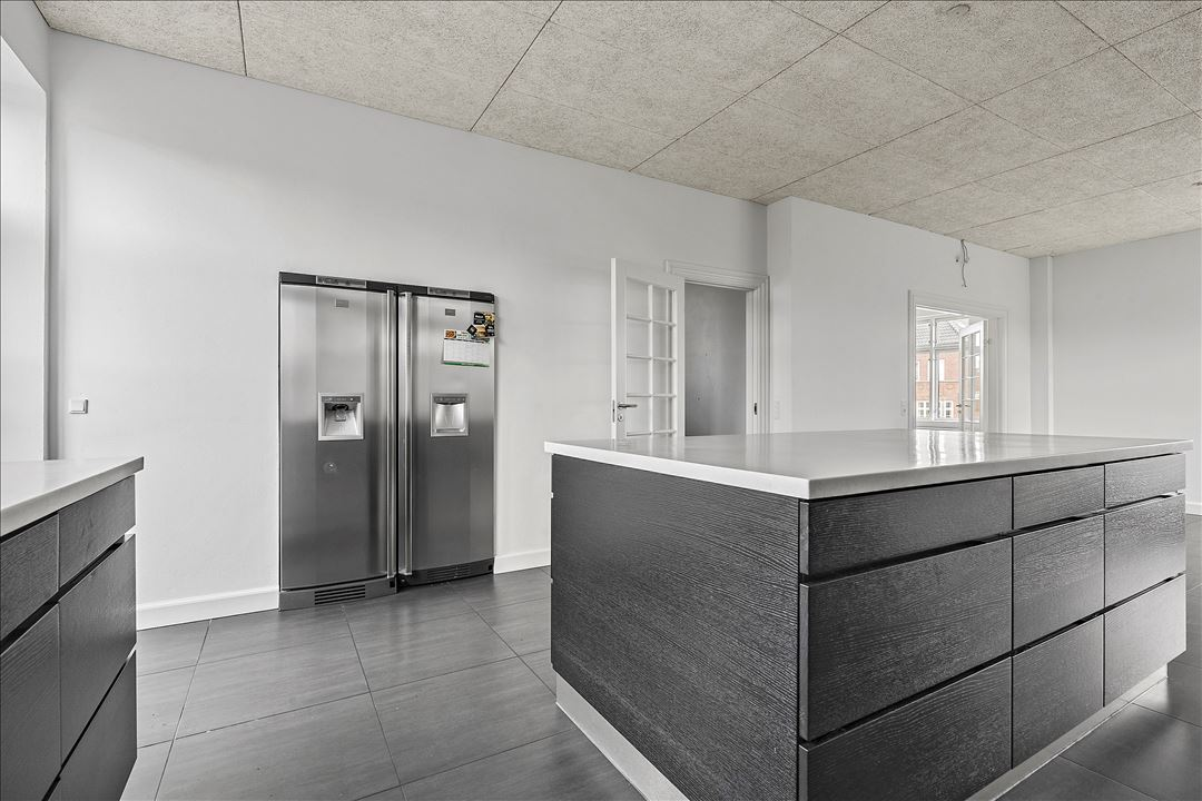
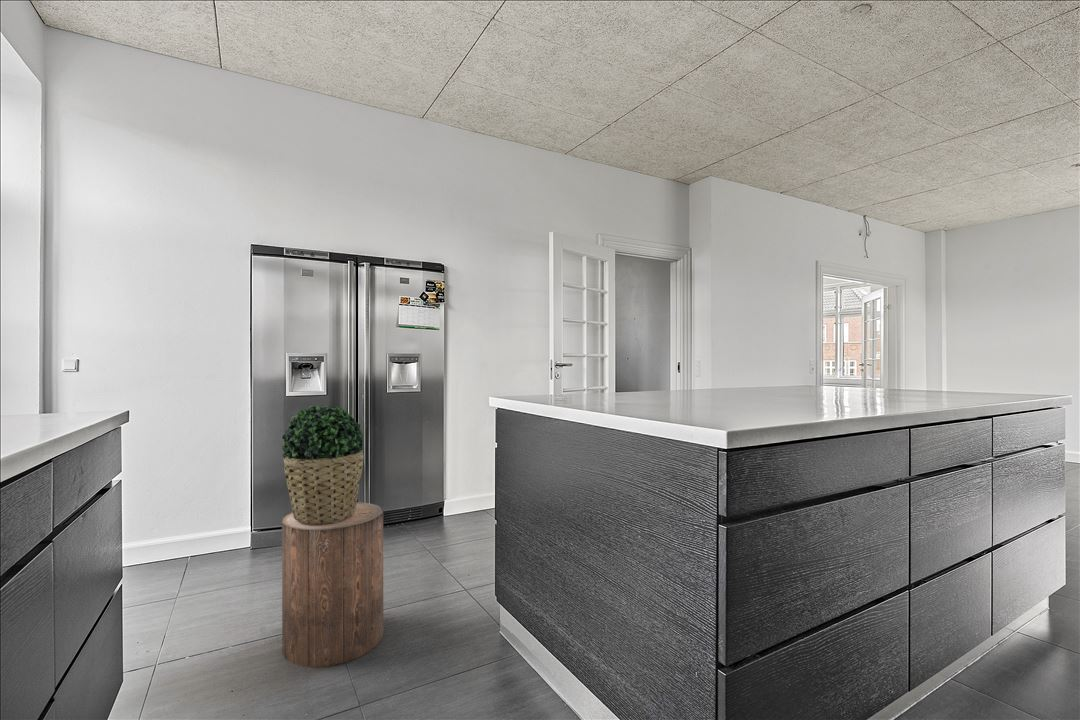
+ stool (334, 577)
+ potted plant (324, 460)
